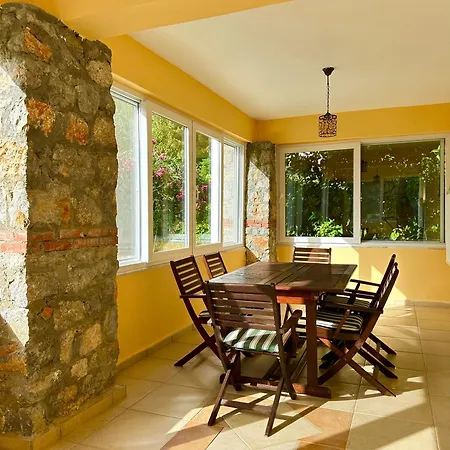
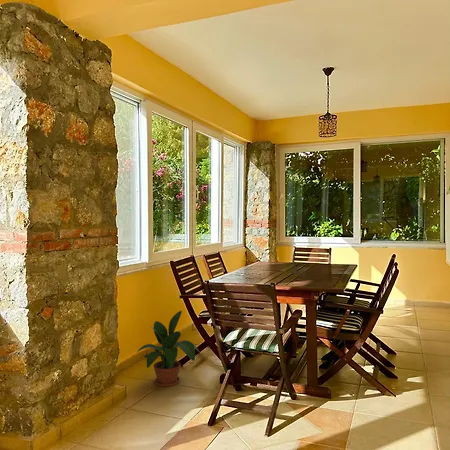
+ potted plant (168, 347)
